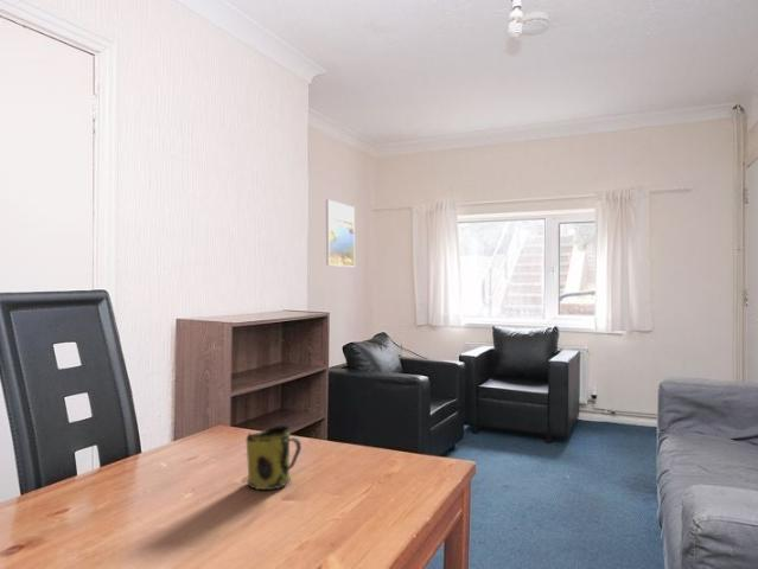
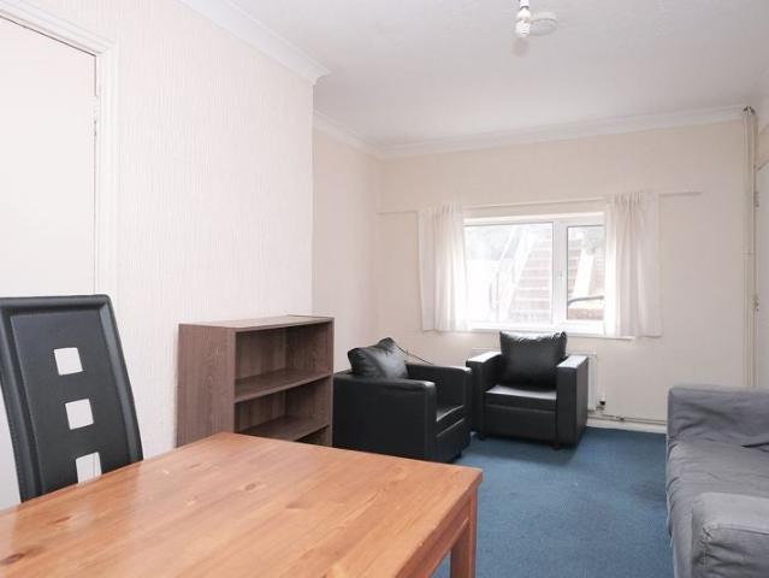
- mug (273, 455)
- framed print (340, 235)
